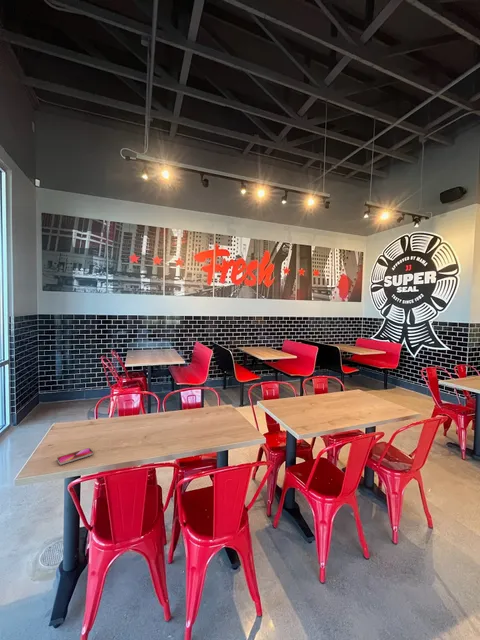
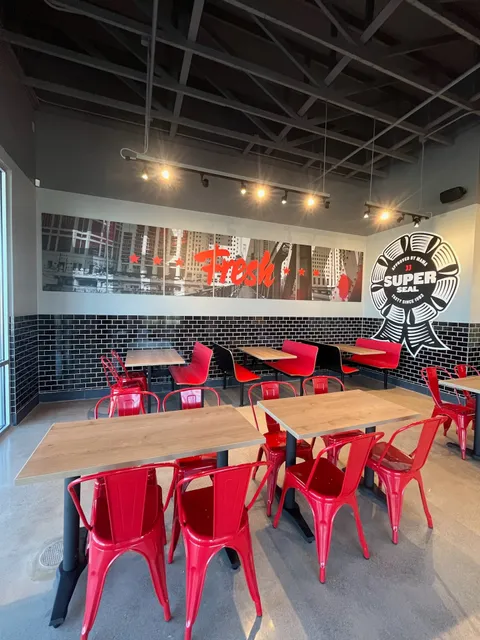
- smartphone (75, 455)
